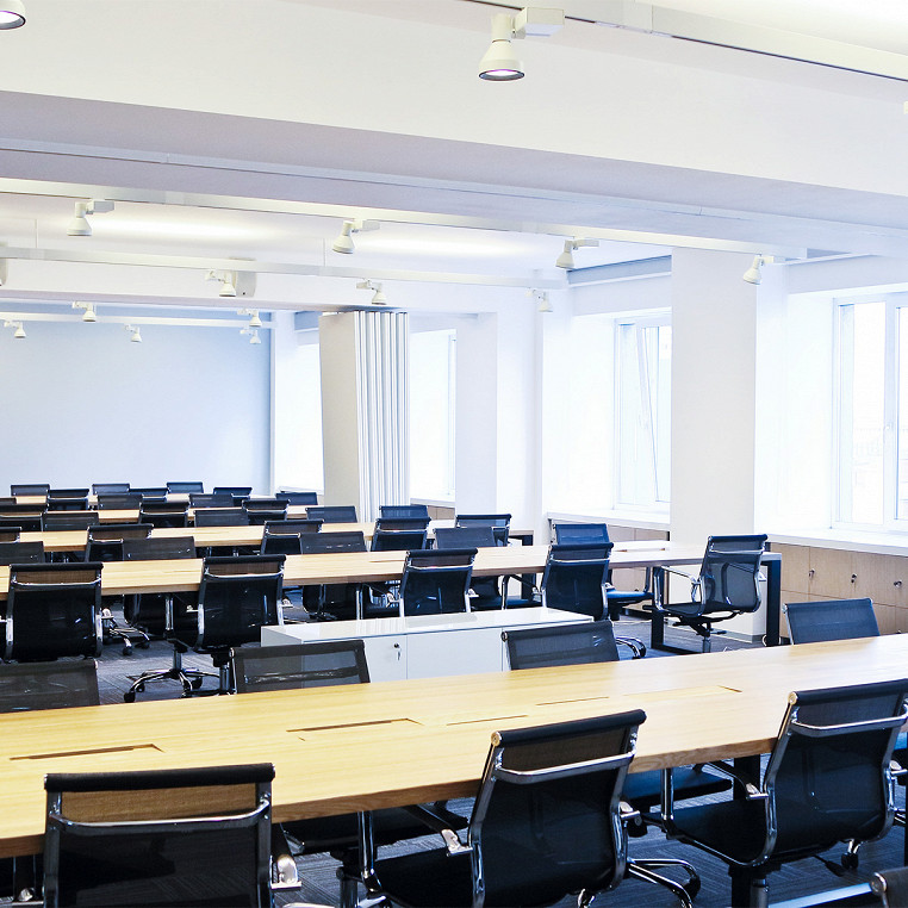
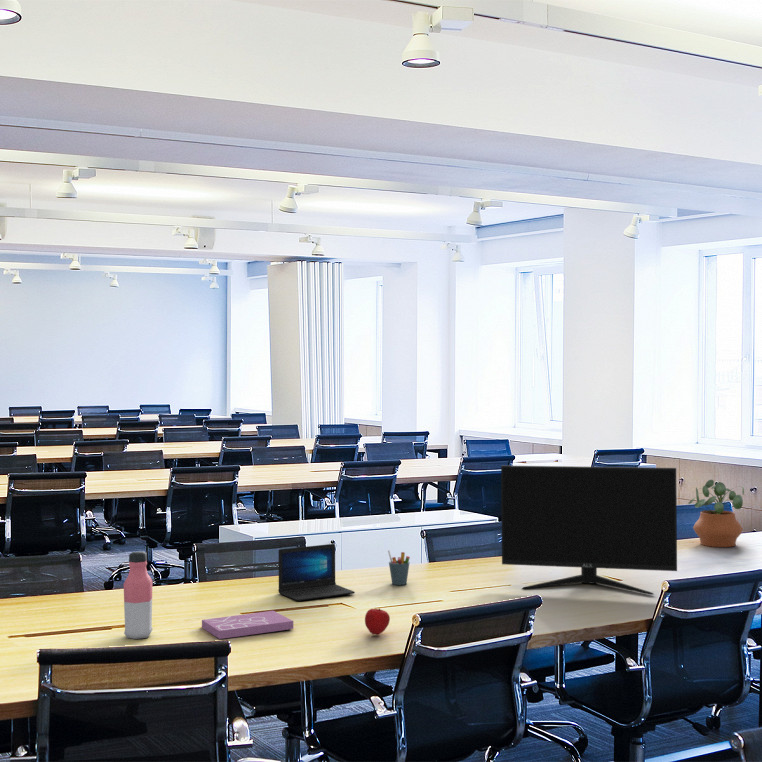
+ computer monitor (588, 525)
+ apple (377, 621)
+ laptop (316, 571)
+ pen holder (399, 567)
+ potted plant (714, 513)
+ water bottle (138, 594)
+ book (247, 624)
